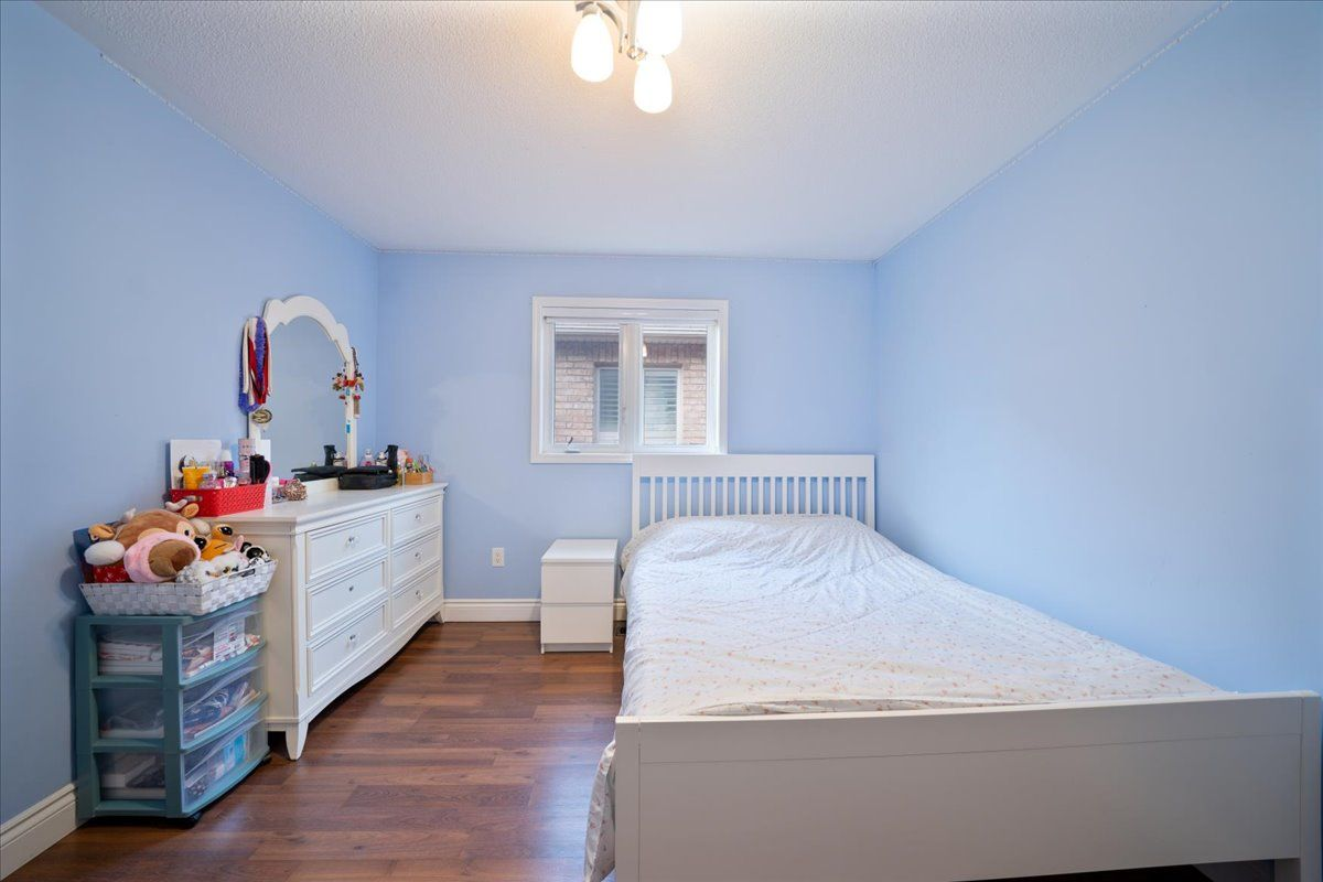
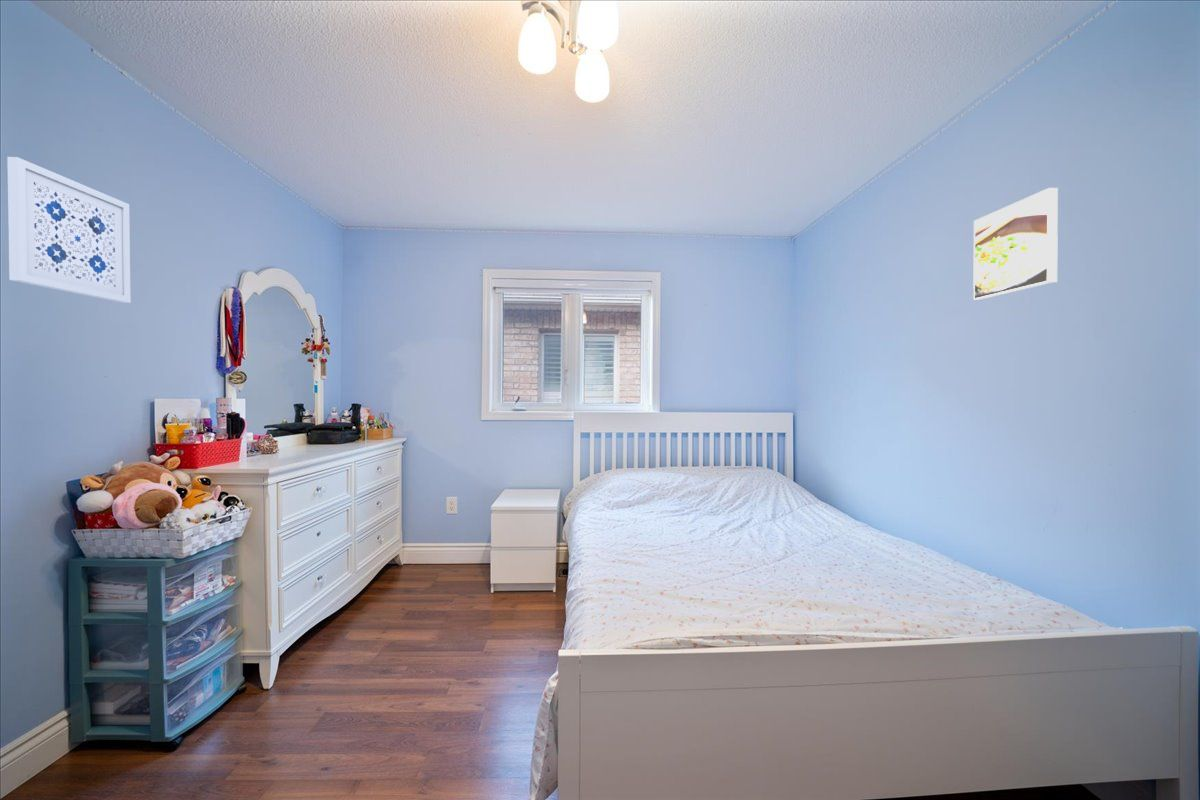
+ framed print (1011, 248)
+ wall art (75, 238)
